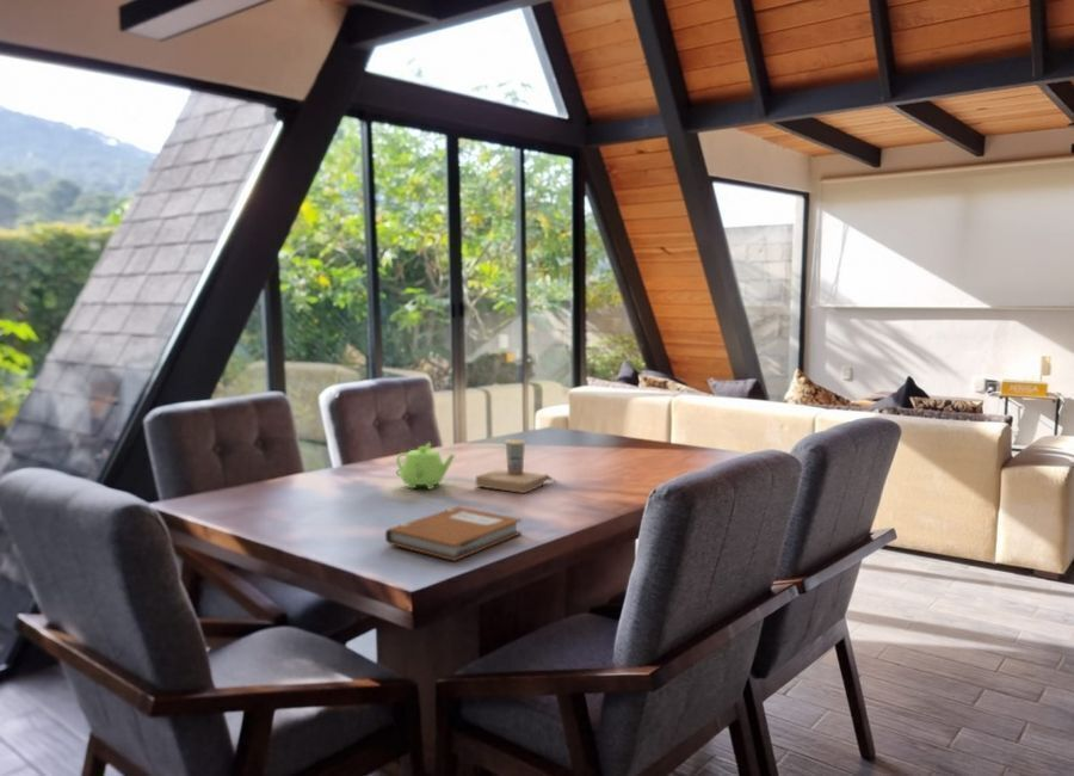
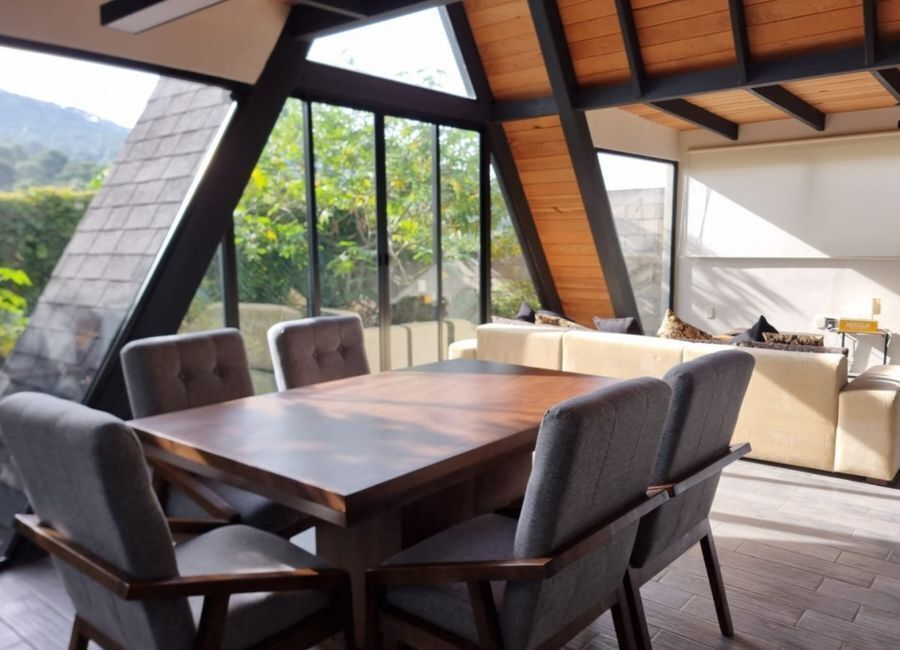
- teapot (425, 466)
- notebook (456, 530)
- cup (516, 462)
